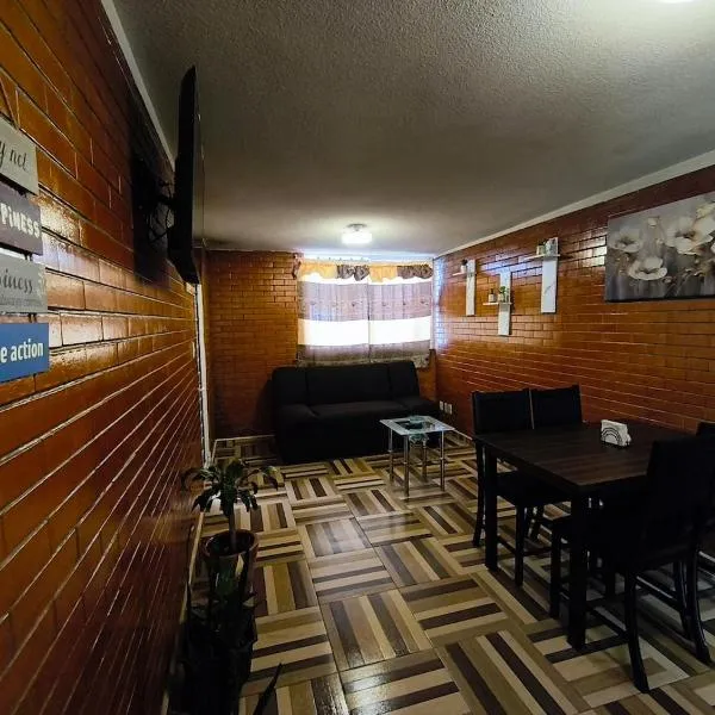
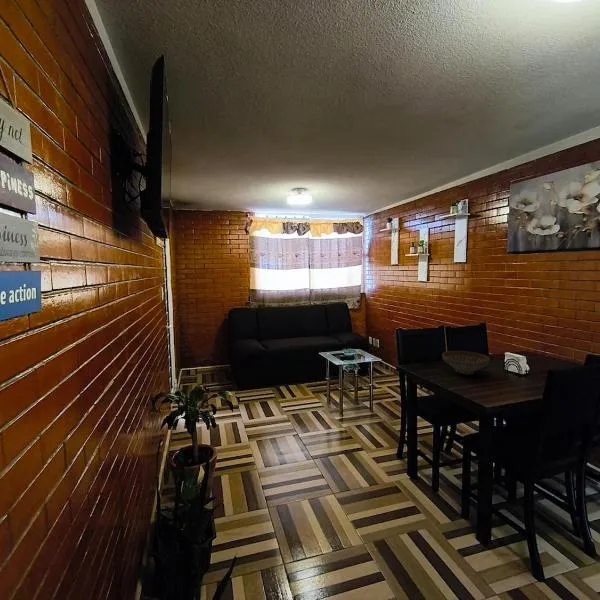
+ decorative bowl (464, 364)
